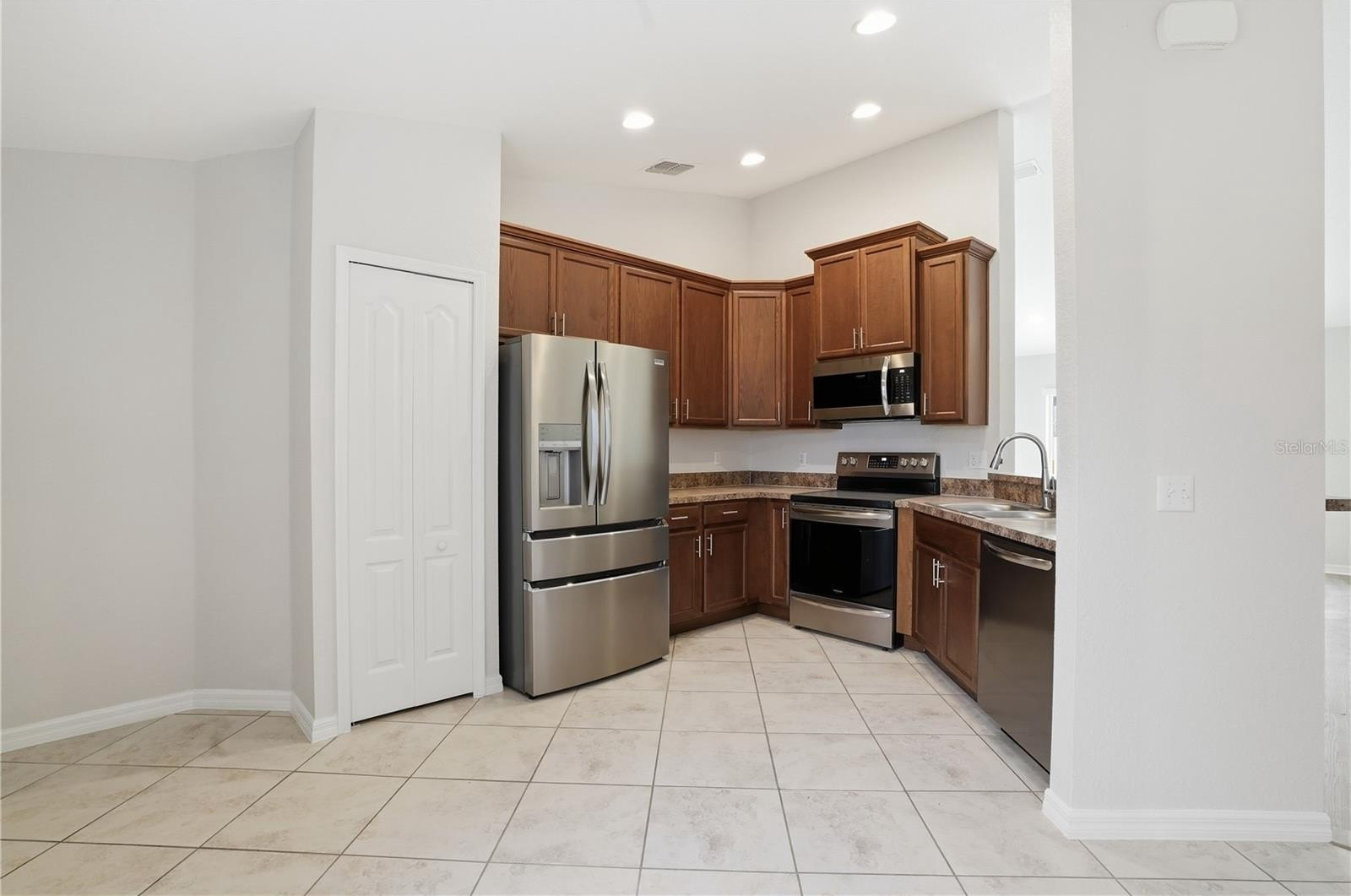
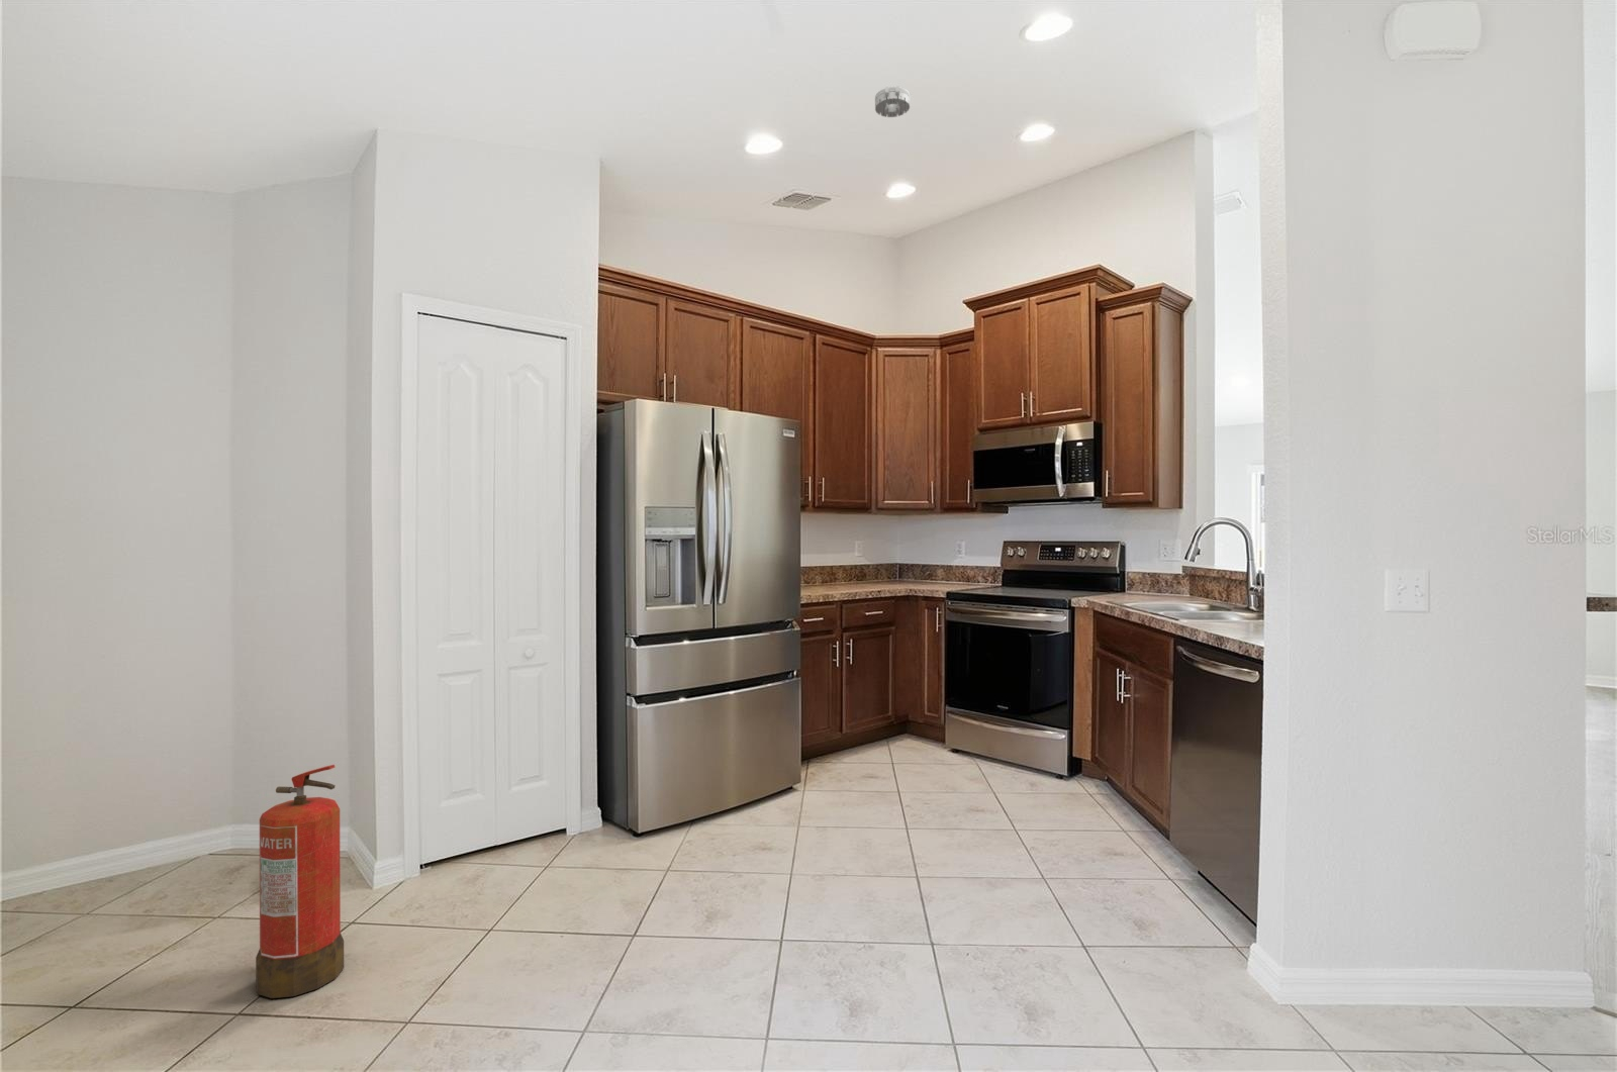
+ smoke detector (893, 100)
+ fire extinguisher (300, 871)
